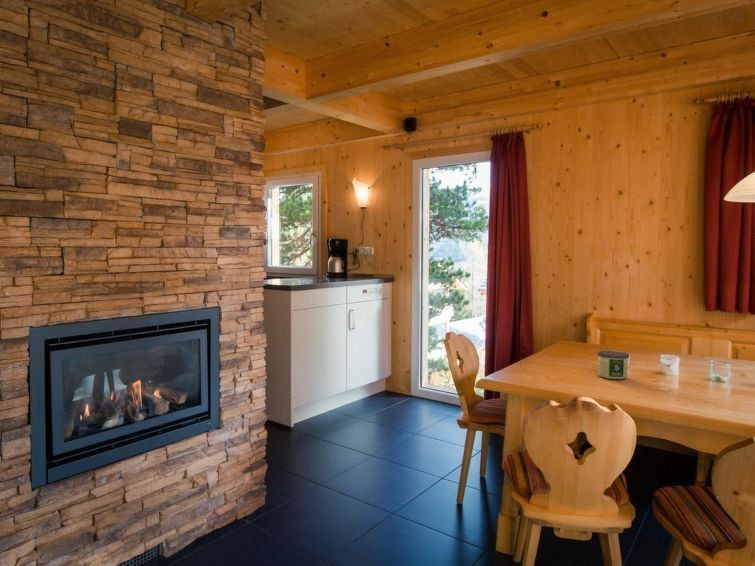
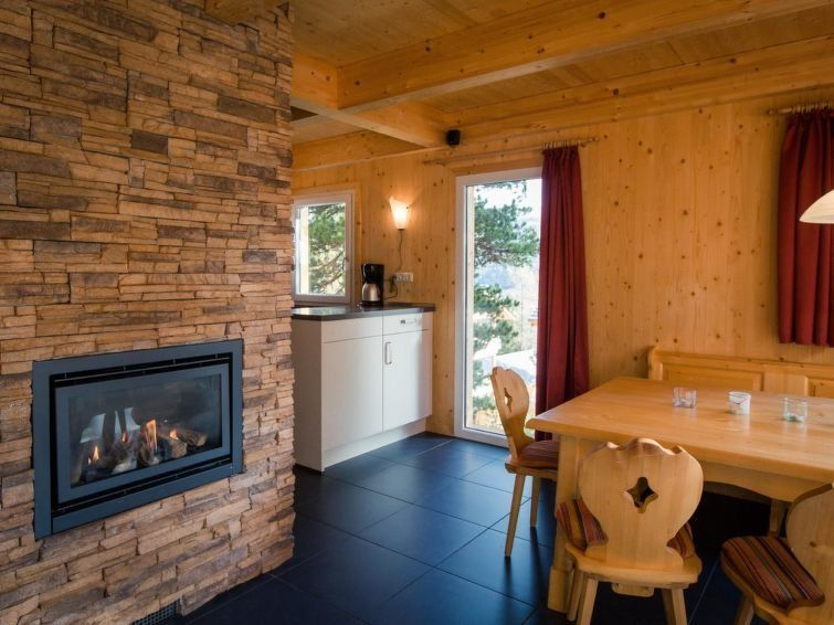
- candle (612, 365)
